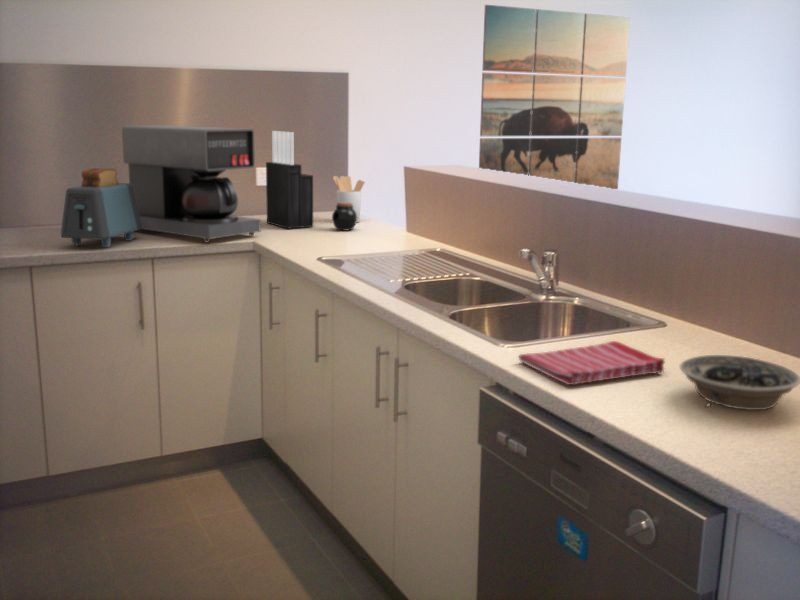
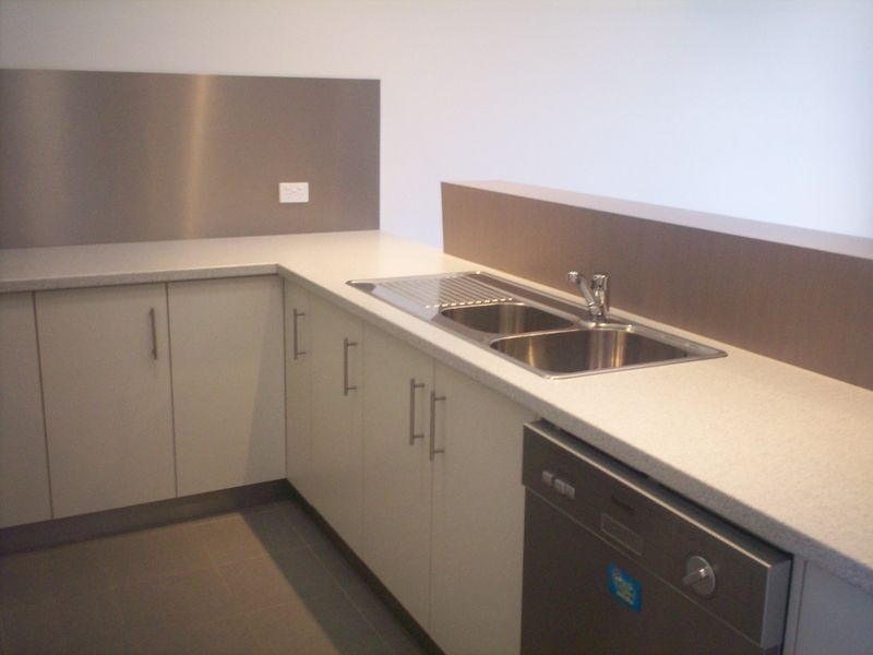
- coffee maker (189, 180)
- dish towel (592, 360)
- jar (344, 216)
- bowl (737, 385)
- toaster (101, 205)
- utensil holder (346, 197)
- knife block (292, 178)
- wall art (555, 106)
